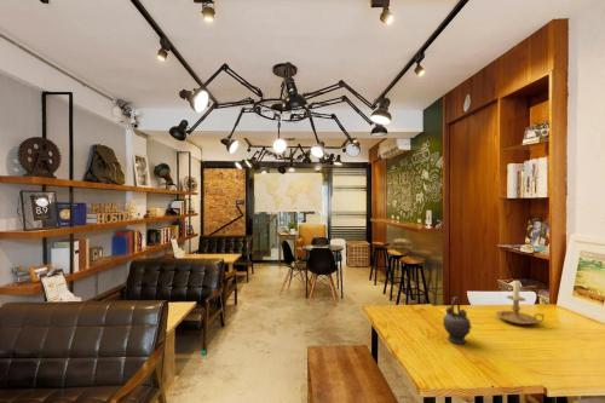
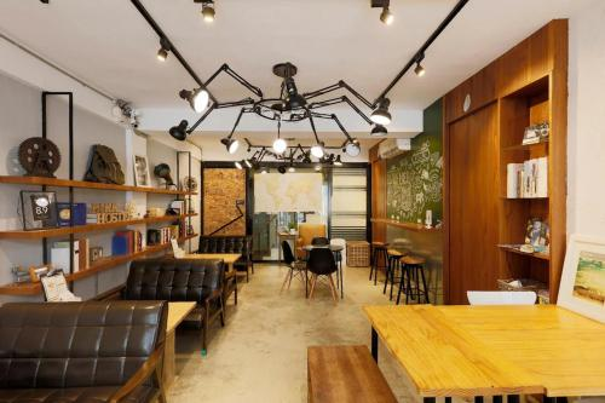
- candle holder (515, 299)
- teapot (457, 318)
